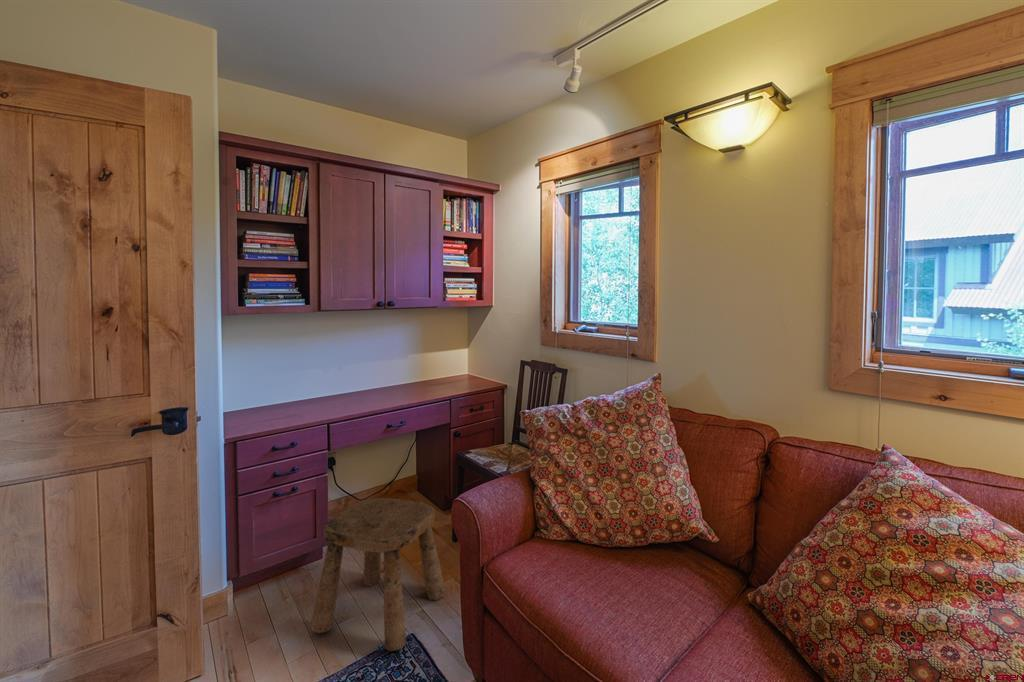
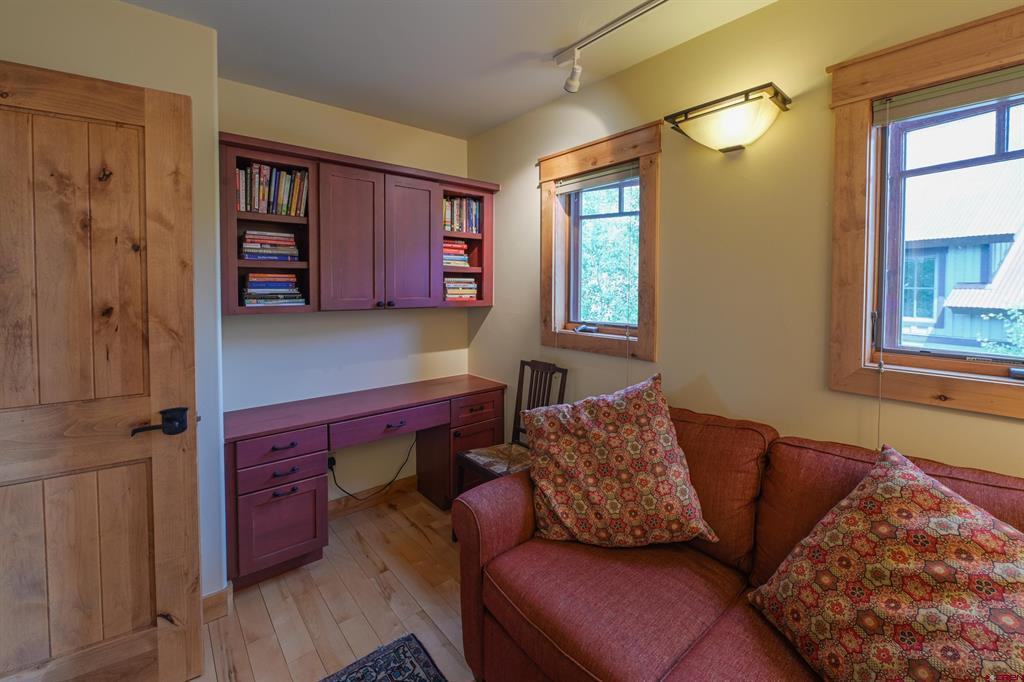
- stool (380, 564)
